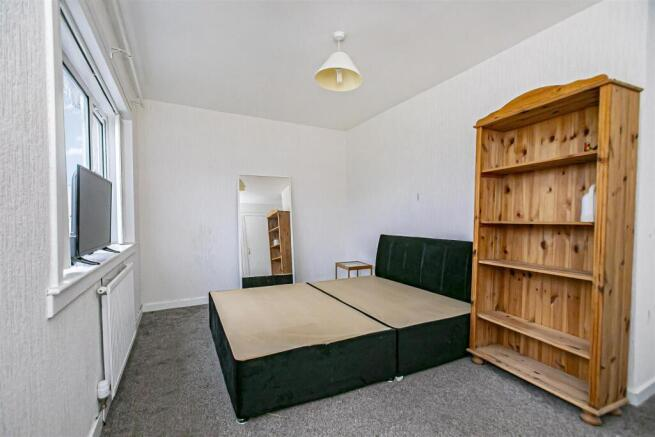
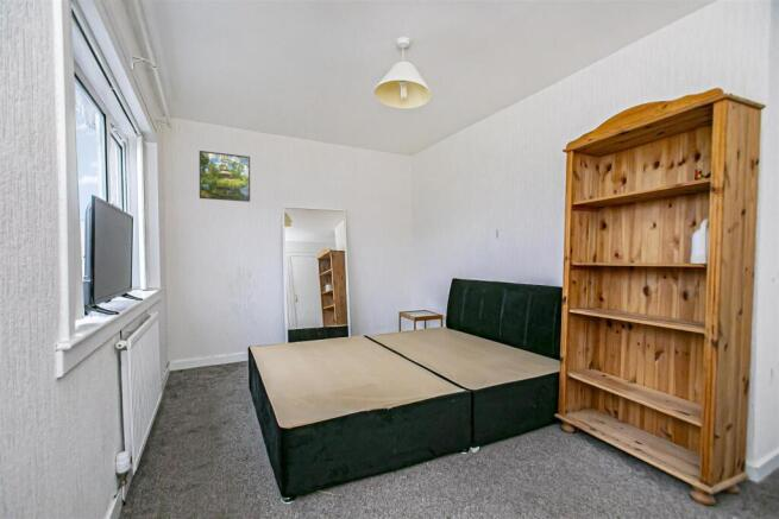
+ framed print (225, 177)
